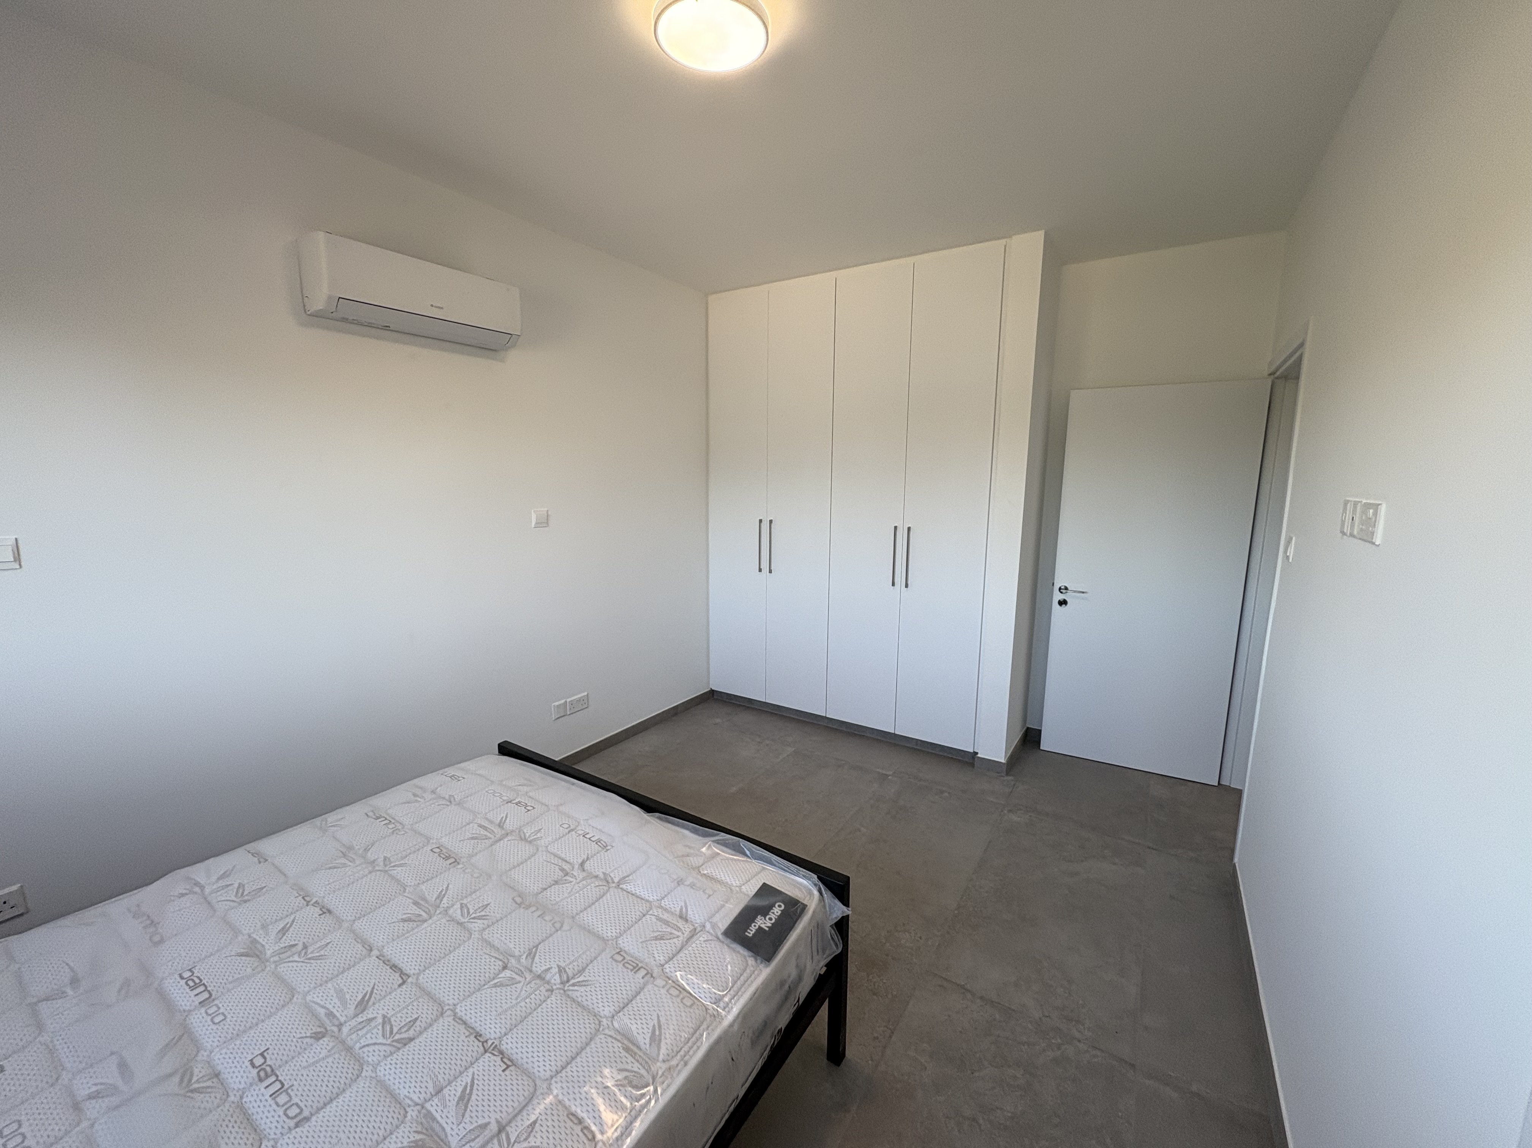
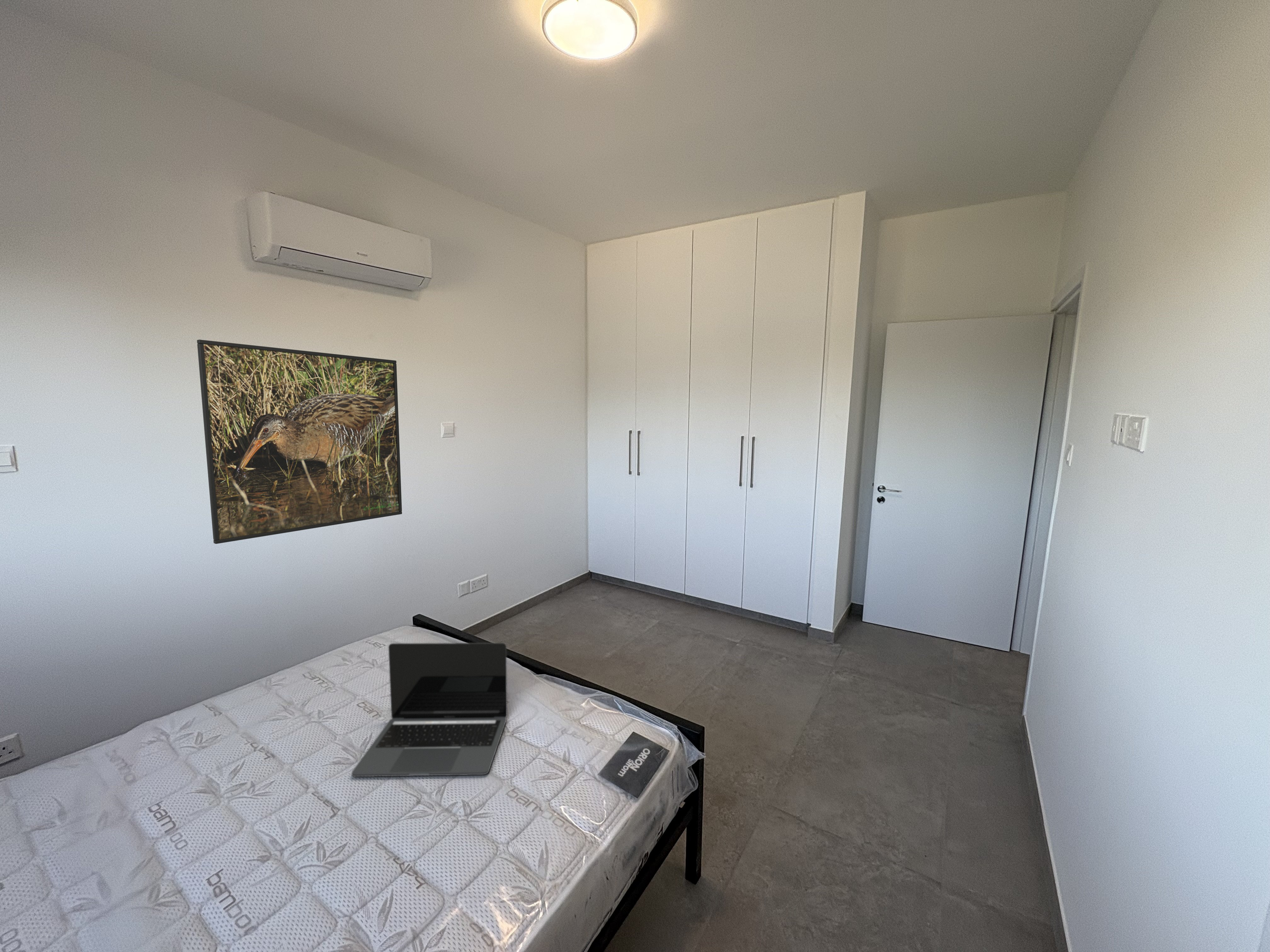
+ laptop (435, 705)
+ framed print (316, 441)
